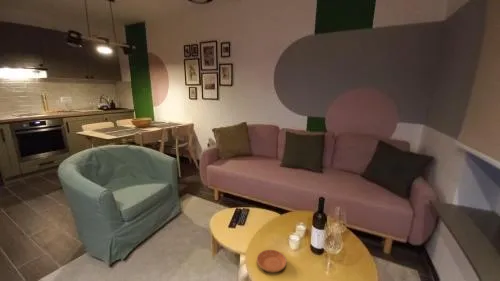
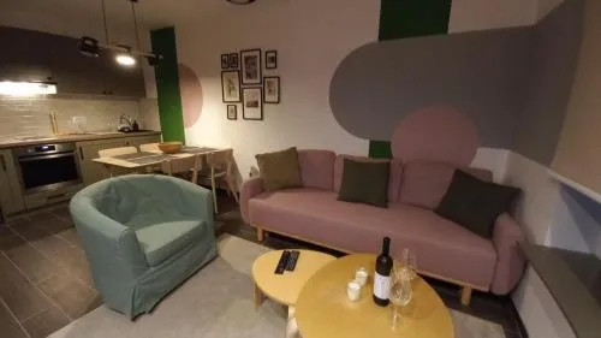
- saucer (271, 261)
